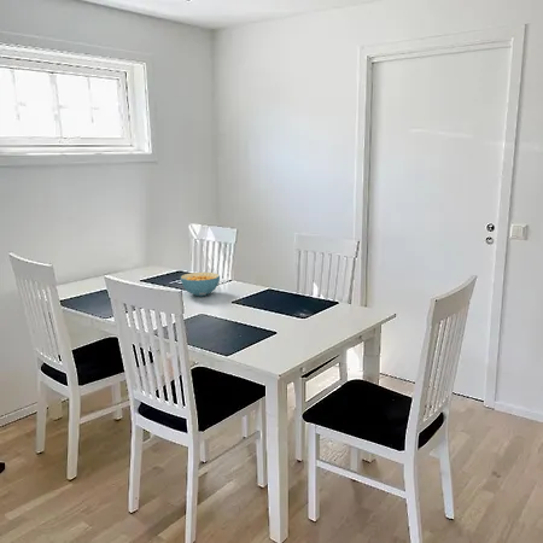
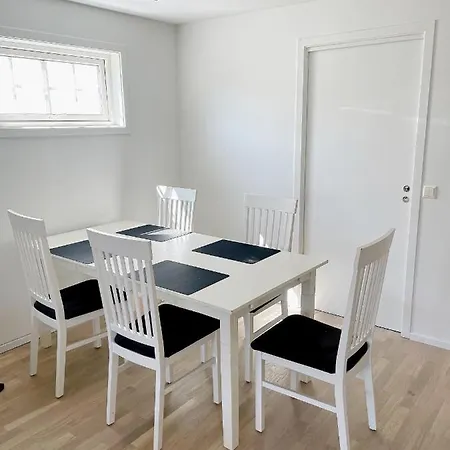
- cereal bowl (200, 285)
